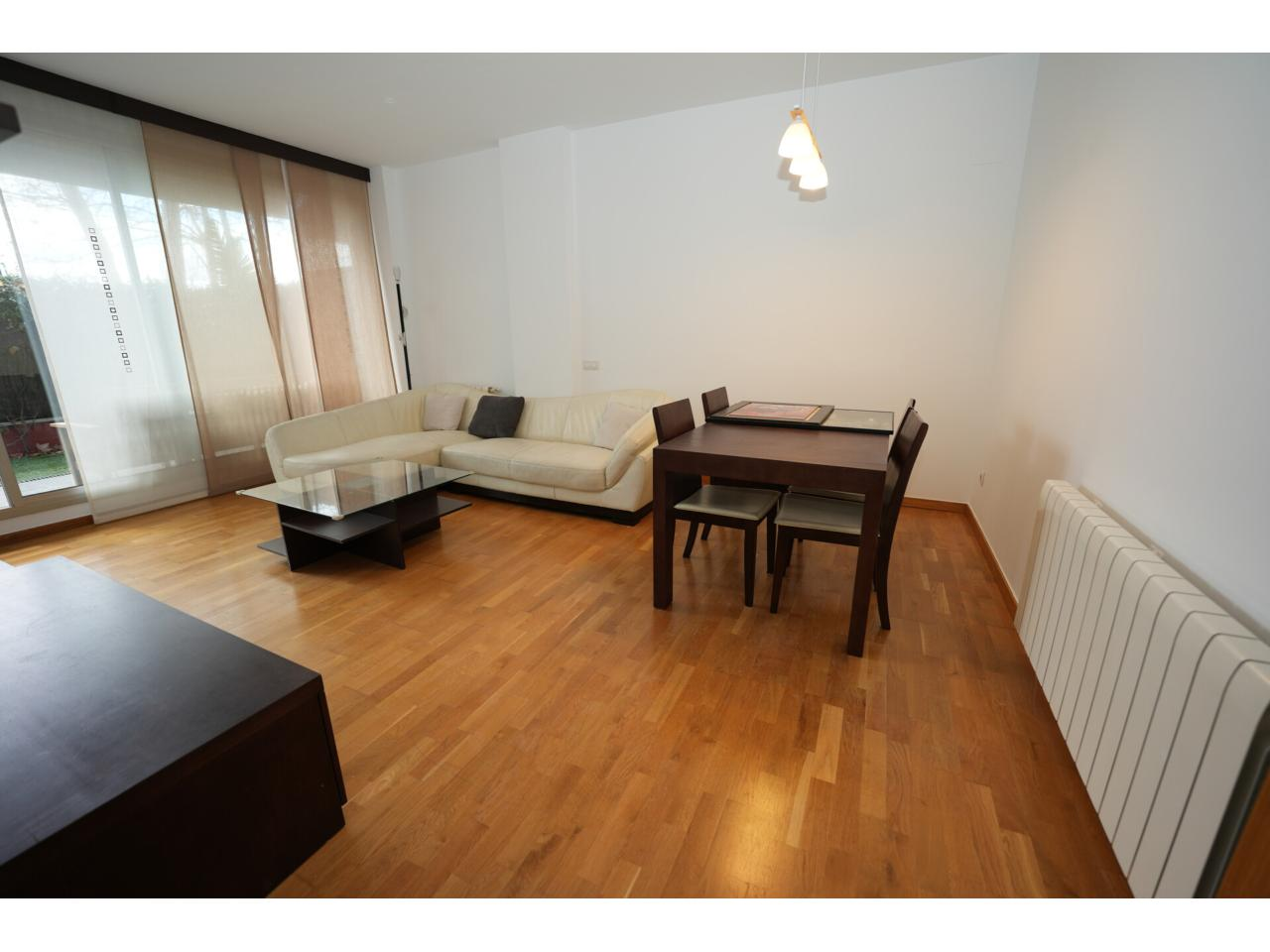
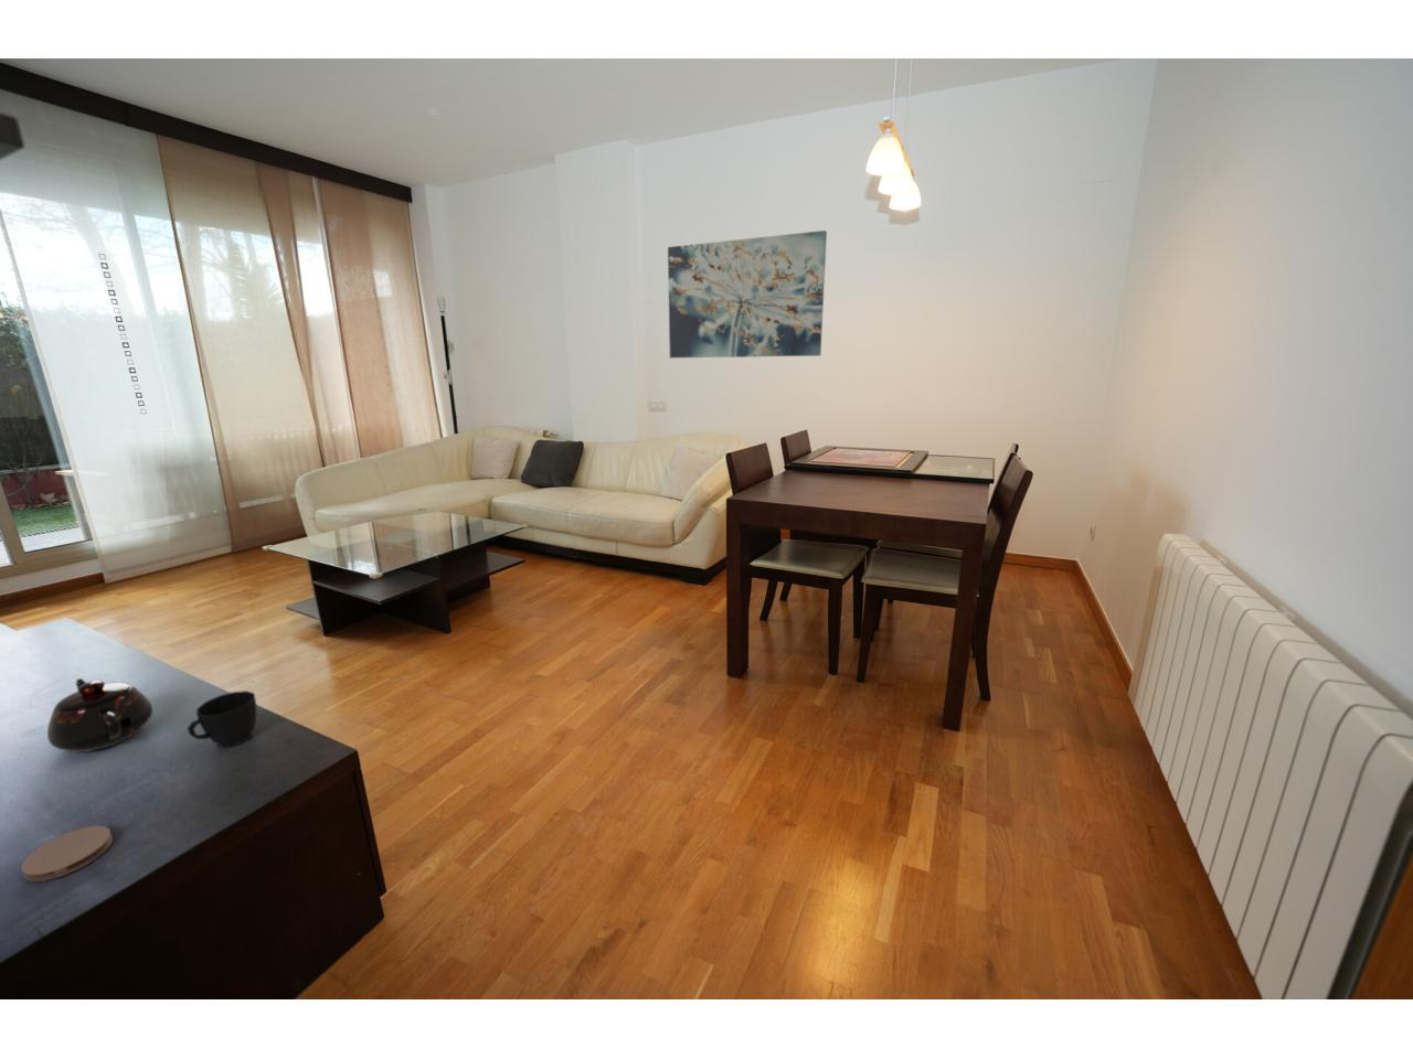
+ cup (226, 722)
+ wall art (742, 299)
+ coaster (69, 852)
+ teapot (97, 709)
